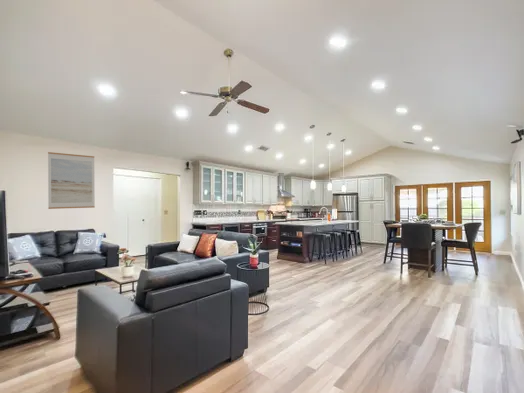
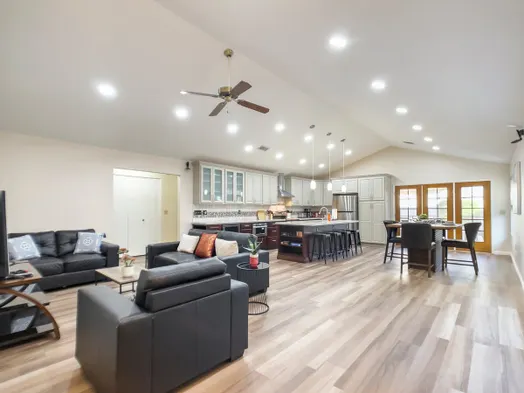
- wall art (72, 181)
